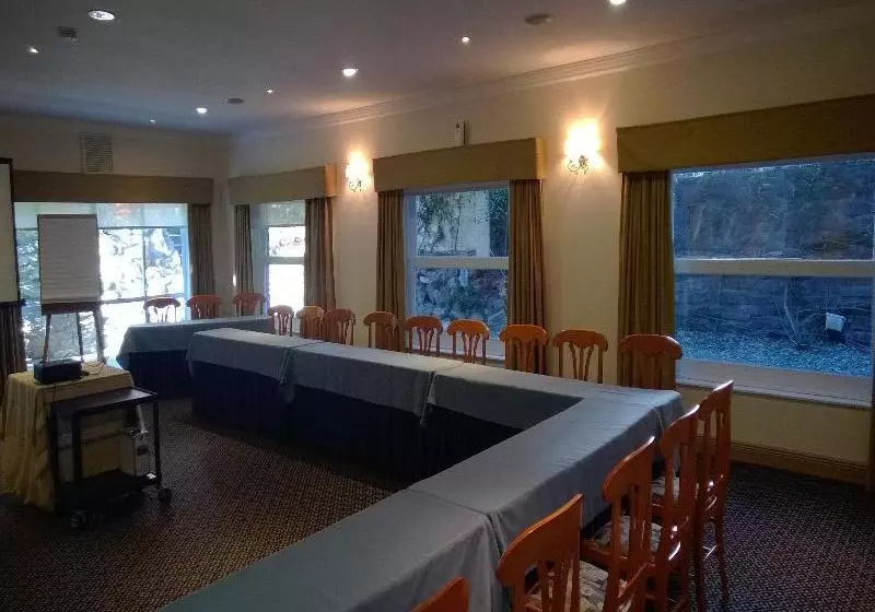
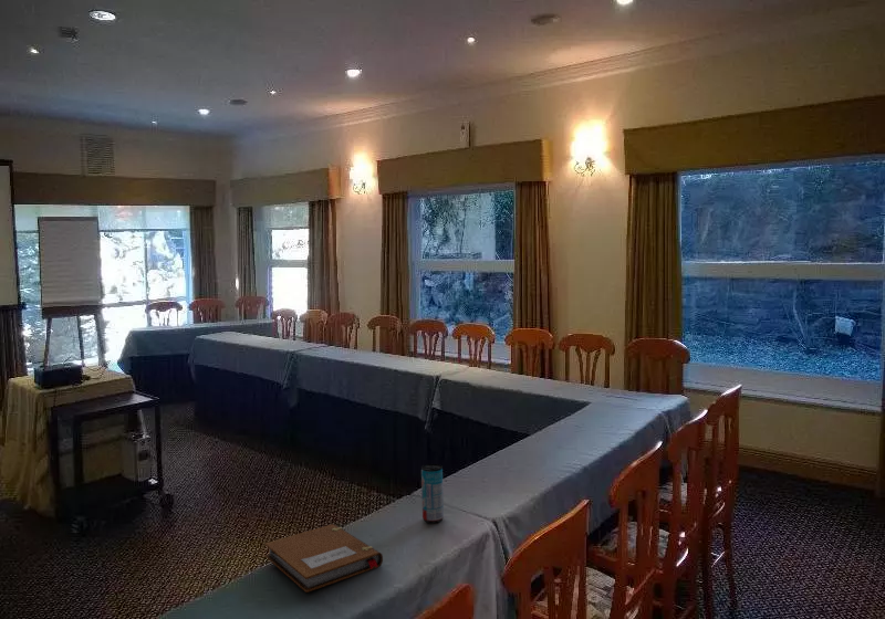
+ notebook (324, 555)
+ beverage can (431, 493)
